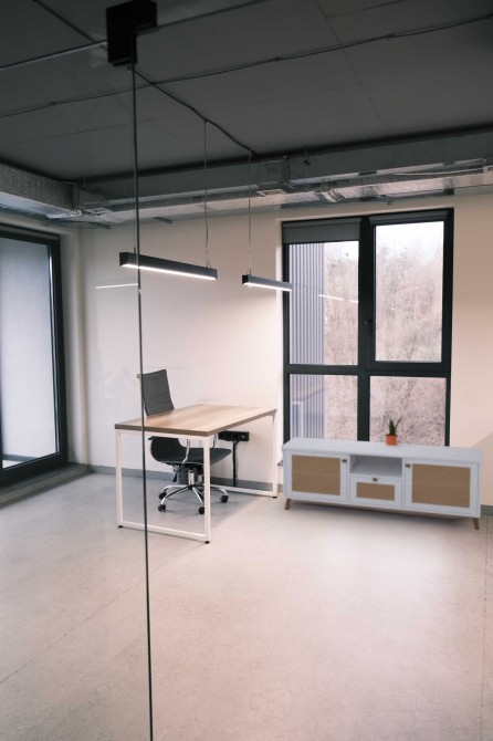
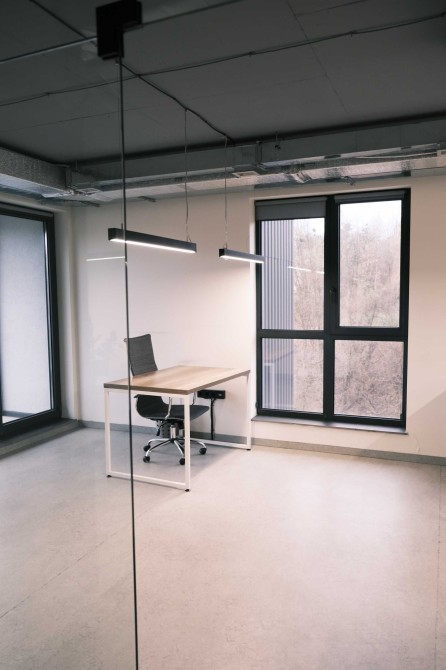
- potted plant (394, 428)
- storage bench (379, 479)
